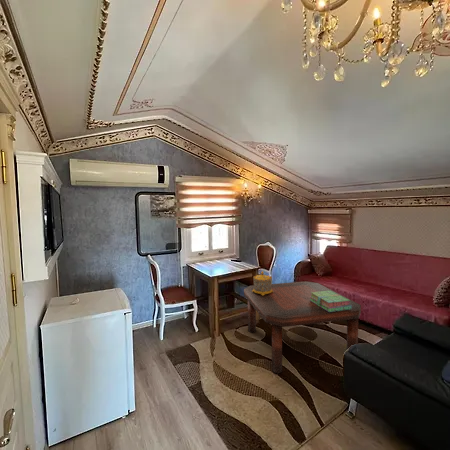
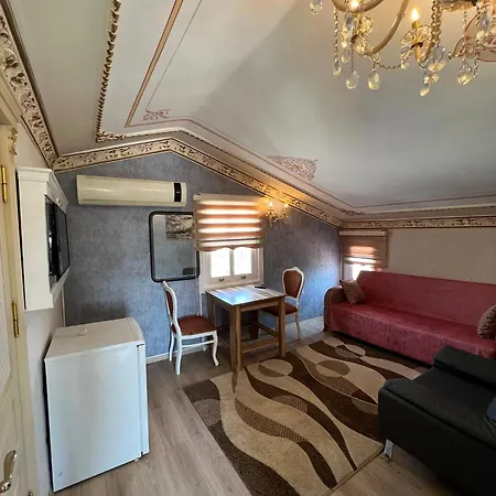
- coffee table (296, 319)
- stack of books (329, 300)
- decorative container (262, 281)
